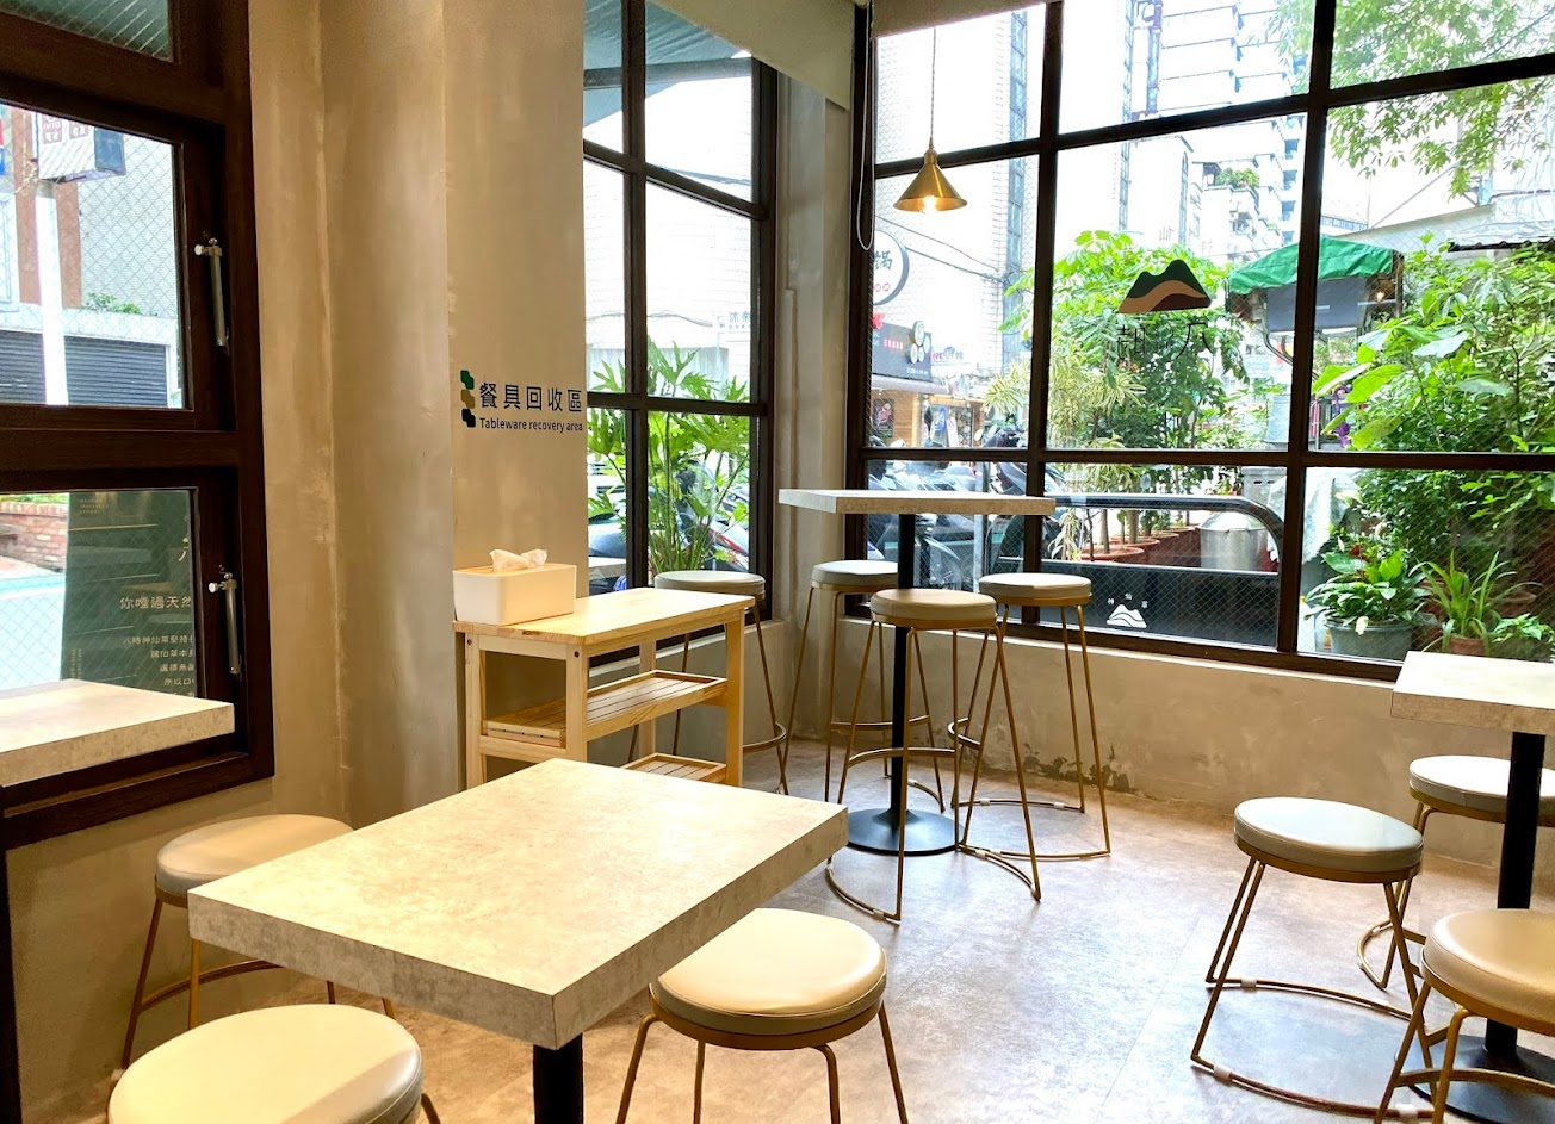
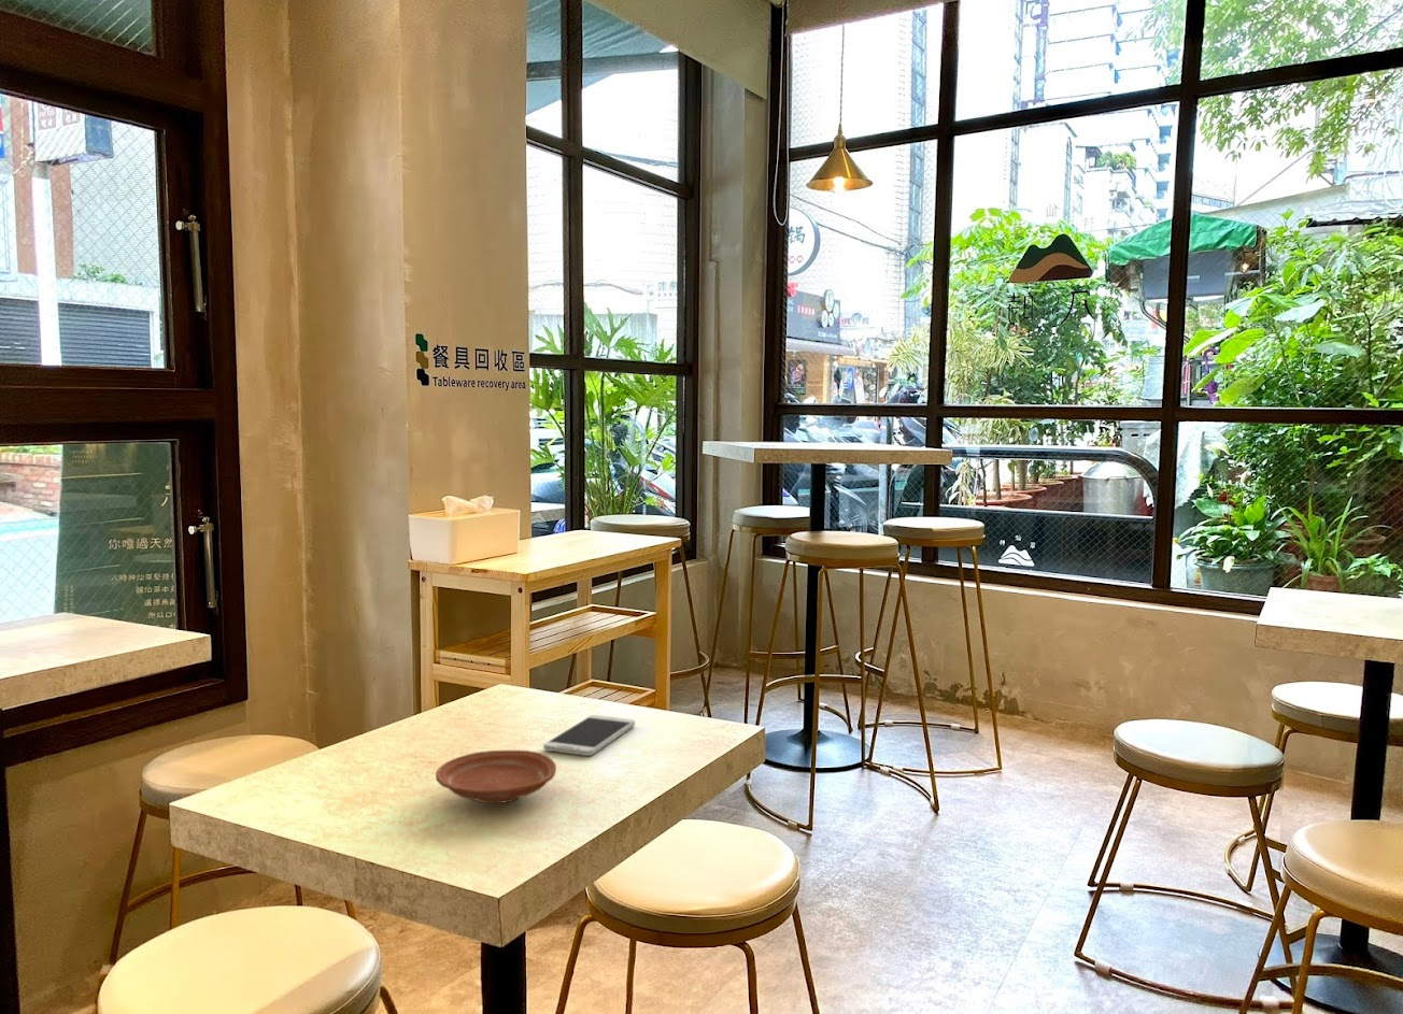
+ plate (497, 781)
+ smartphone (590, 733)
